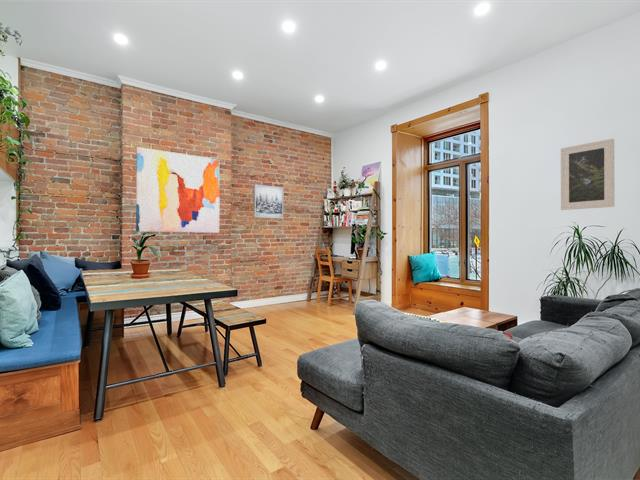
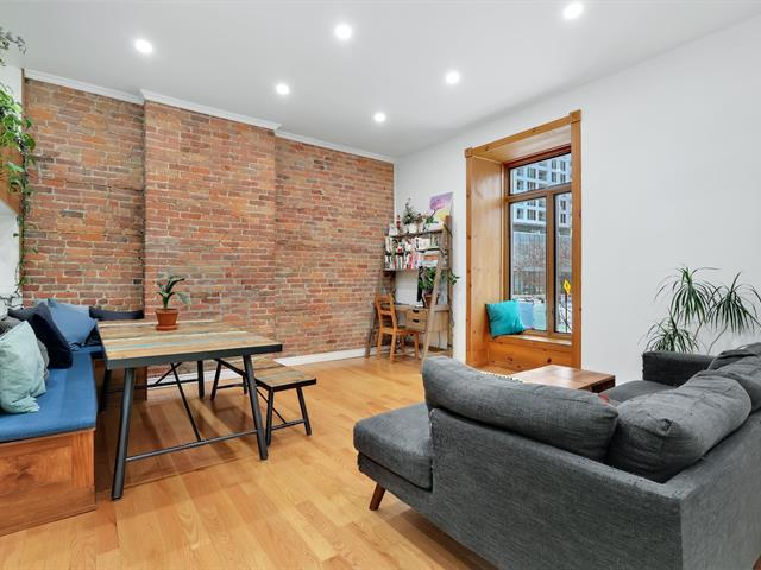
- wall art (268, 202)
- wall art (180, 193)
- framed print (586, 176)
